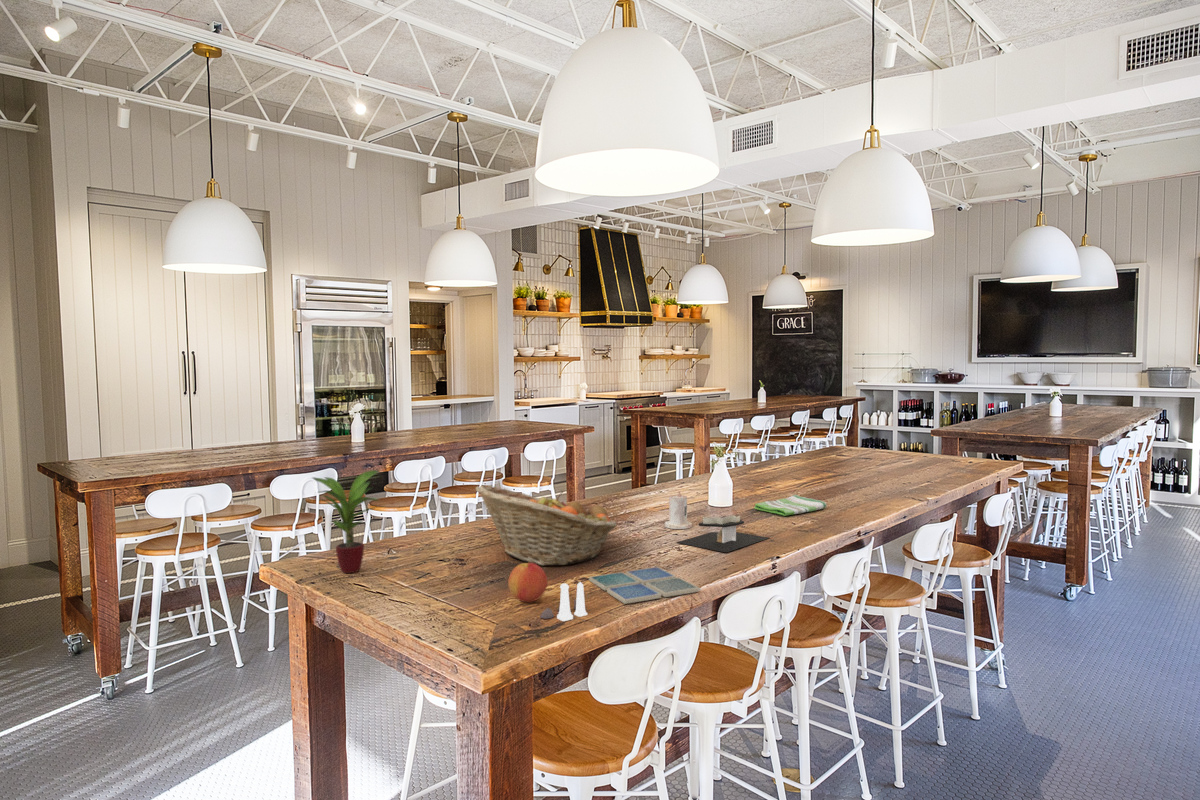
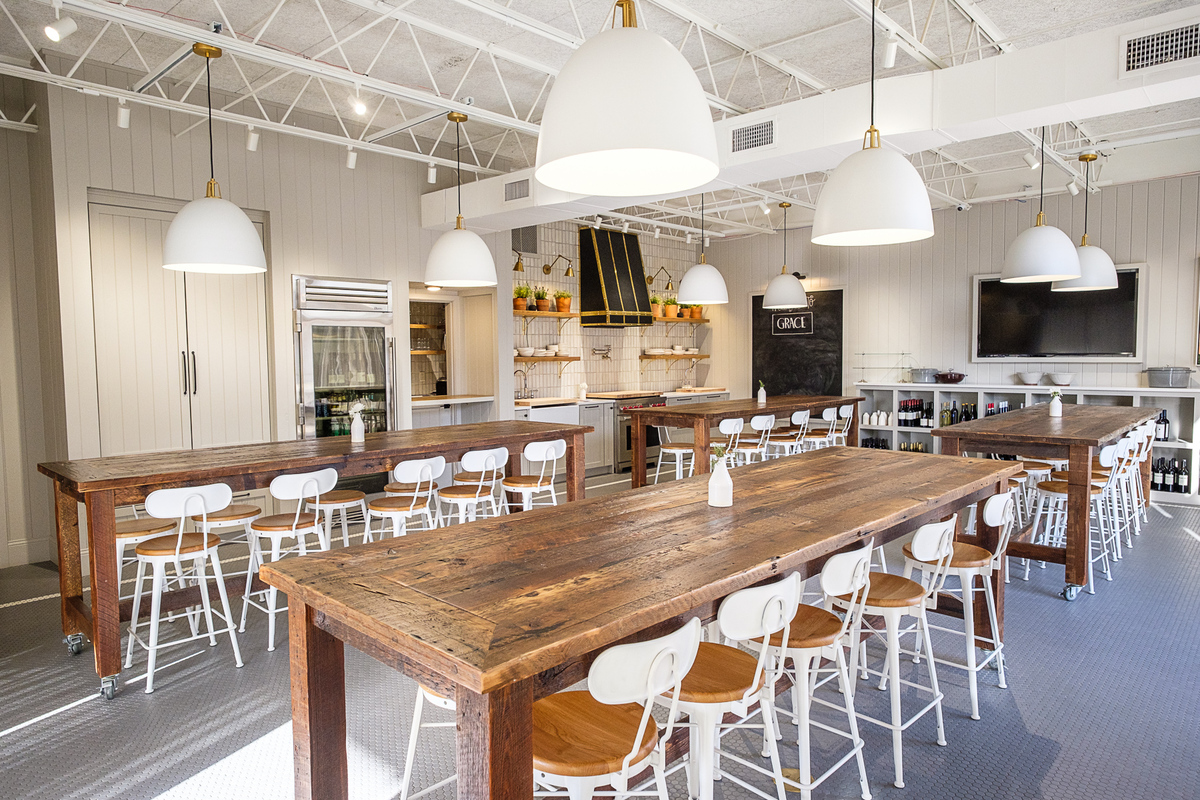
- salt and pepper shaker set (566, 597)
- dish towel (790, 504)
- apple (528, 580)
- napkin holder (723, 527)
- potted plant (355, 522)
- candle (678, 509)
- fruit basket (544, 518)
- drink coaster (642, 584)
